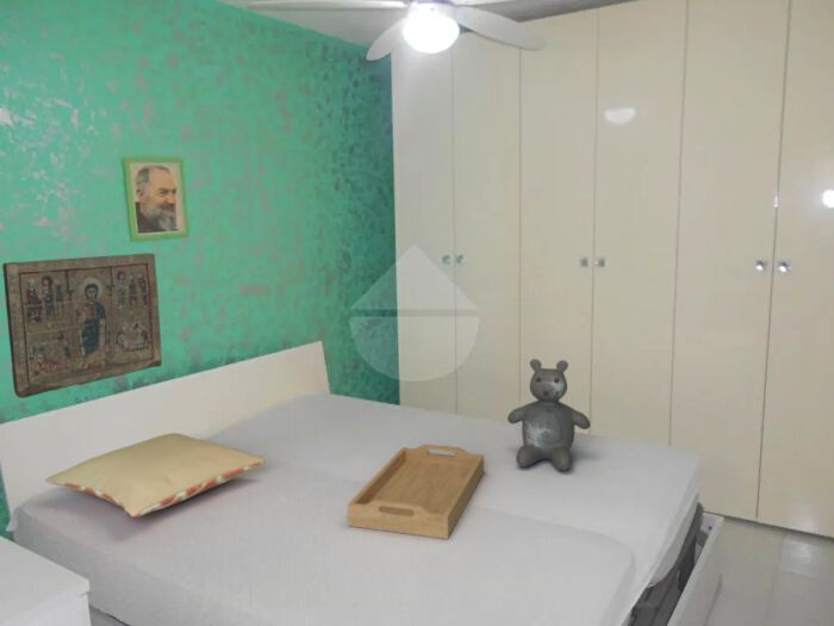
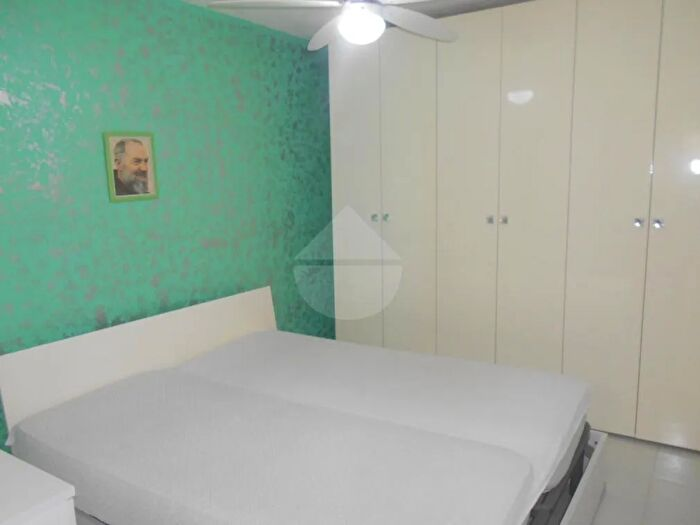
- teddy bear (546, 411)
- religious icon (91, 320)
- serving tray (422, 484)
- pillow (160, 470)
